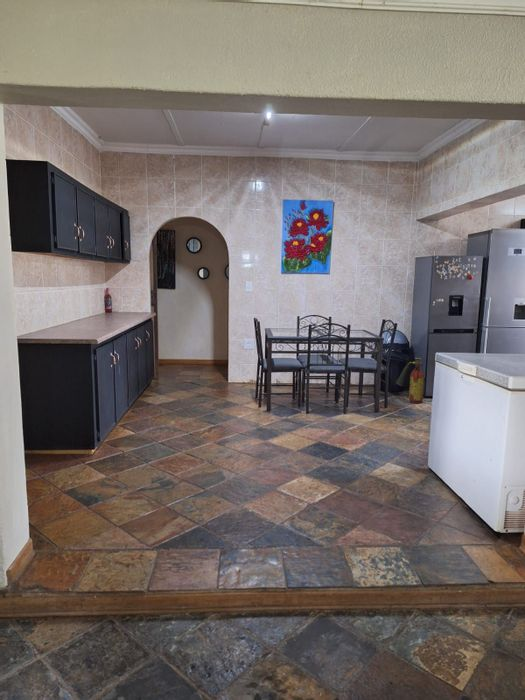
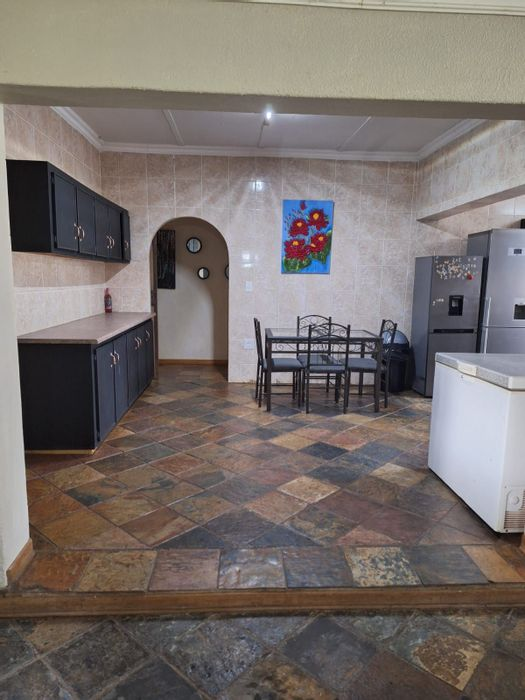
- fire extinguisher (410, 379)
